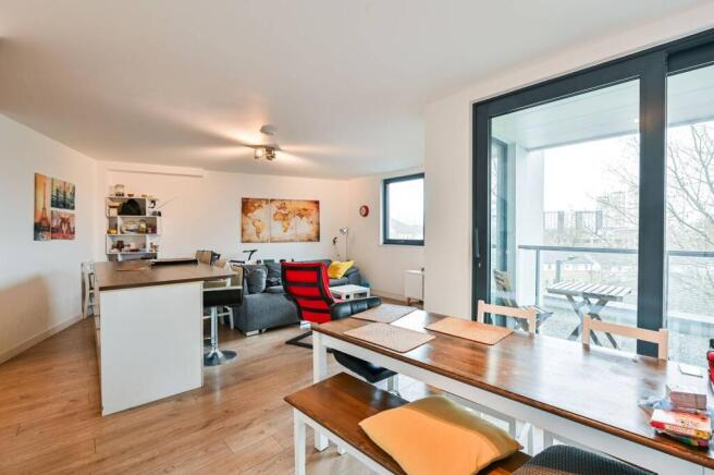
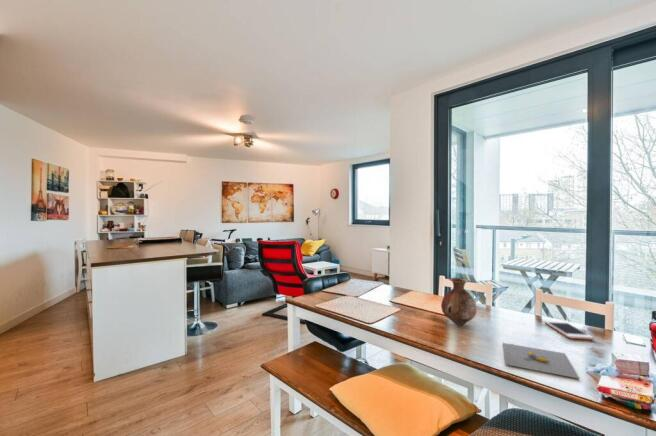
+ vase (458, 301)
+ banana (536, 356)
+ cell phone (567, 329)
